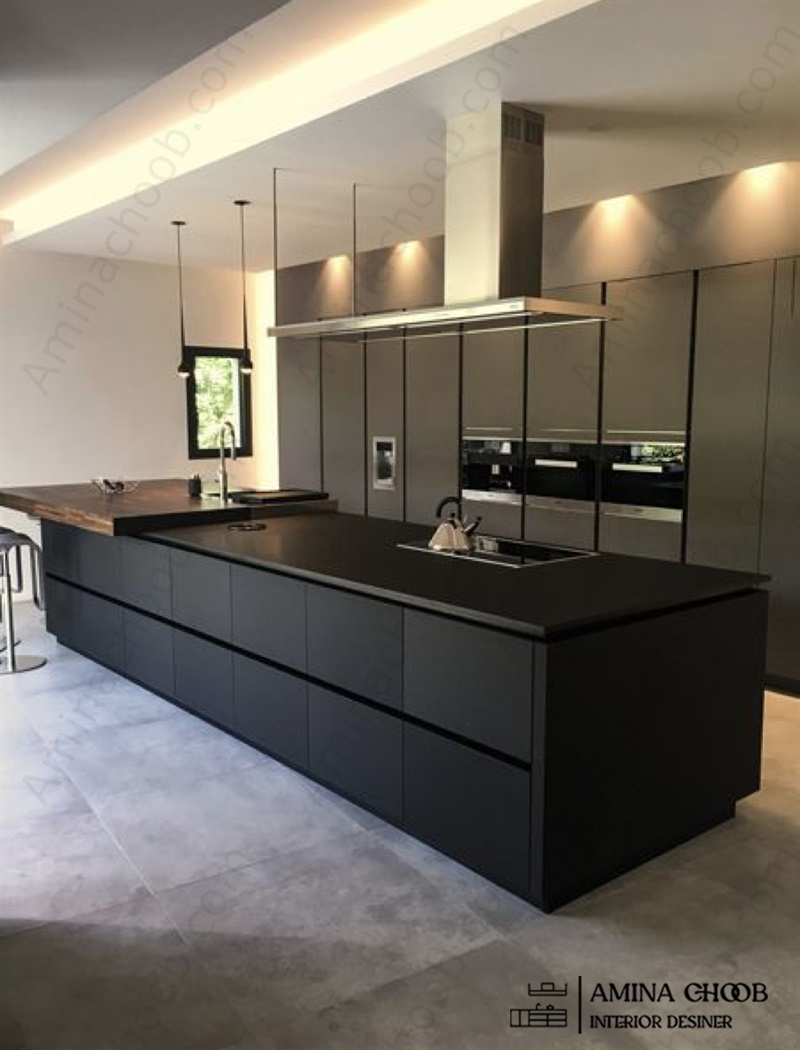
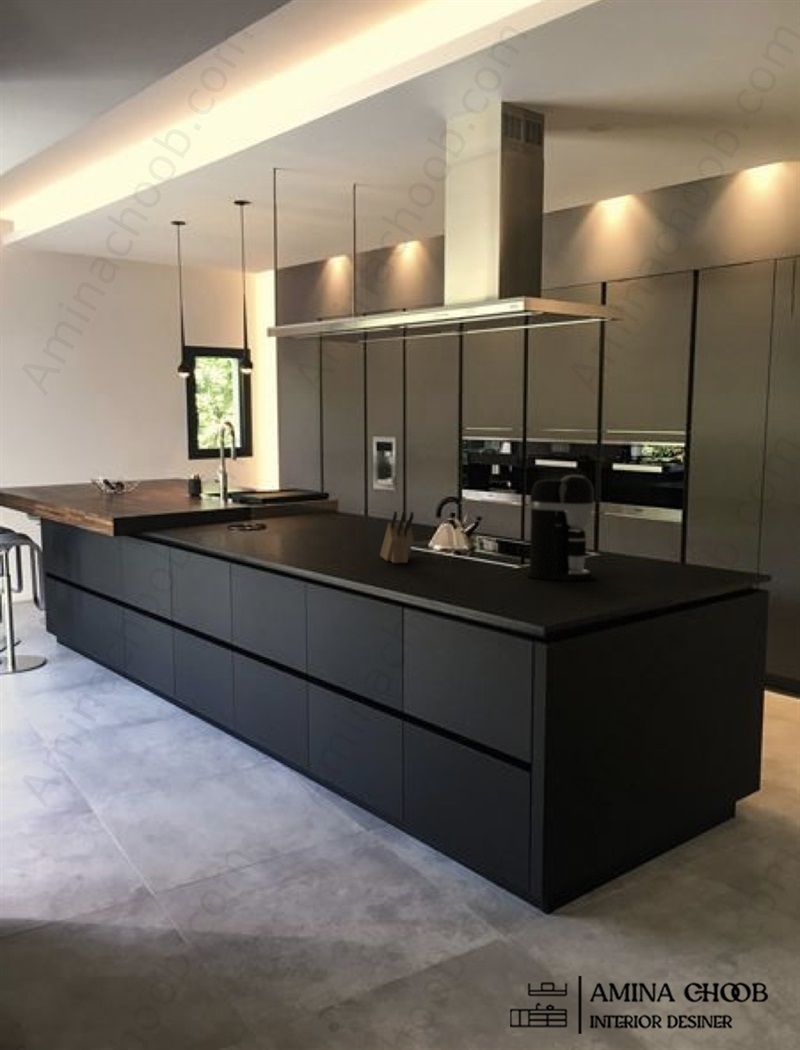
+ knife block (397, 534)
+ coffee maker (560, 525)
